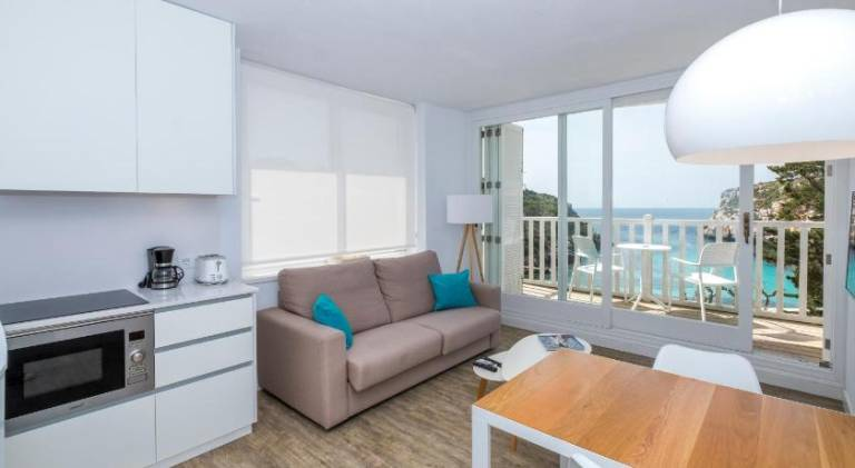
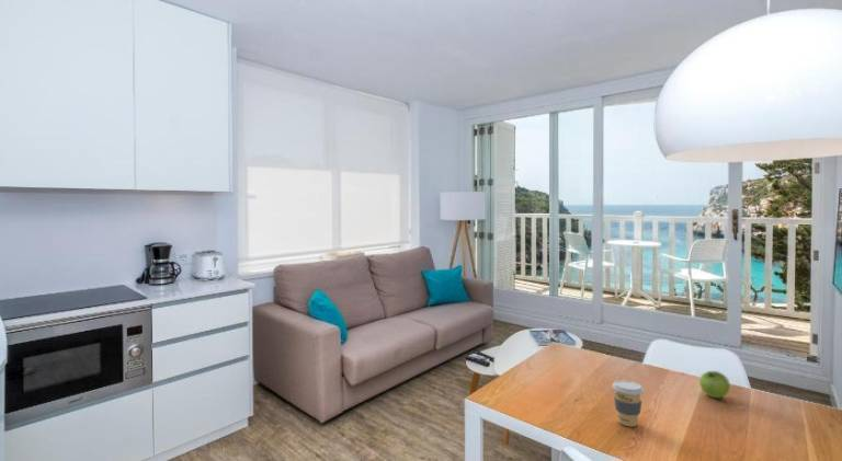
+ coffee cup (627, 403)
+ fruit (714, 383)
